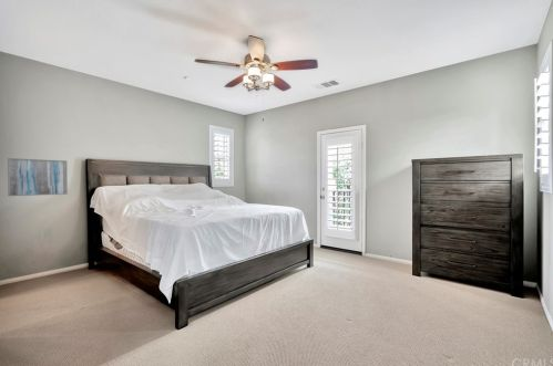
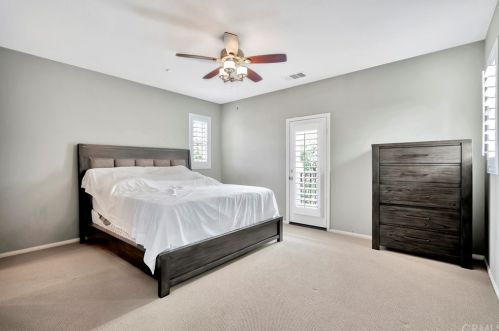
- wall art (39, 177)
